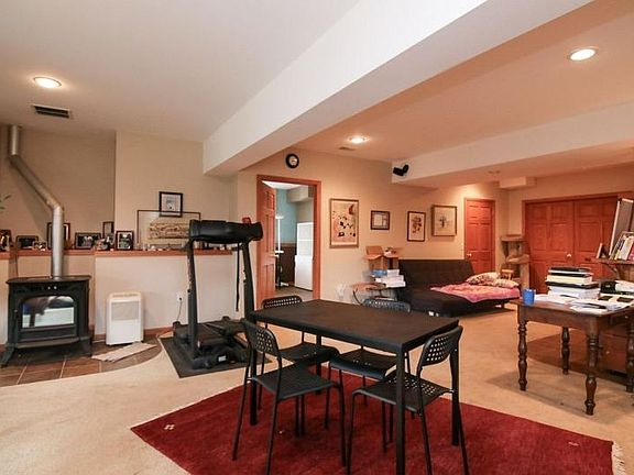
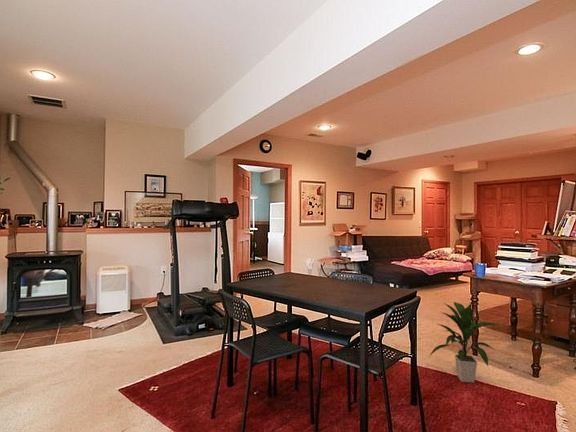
+ indoor plant (463, 339)
